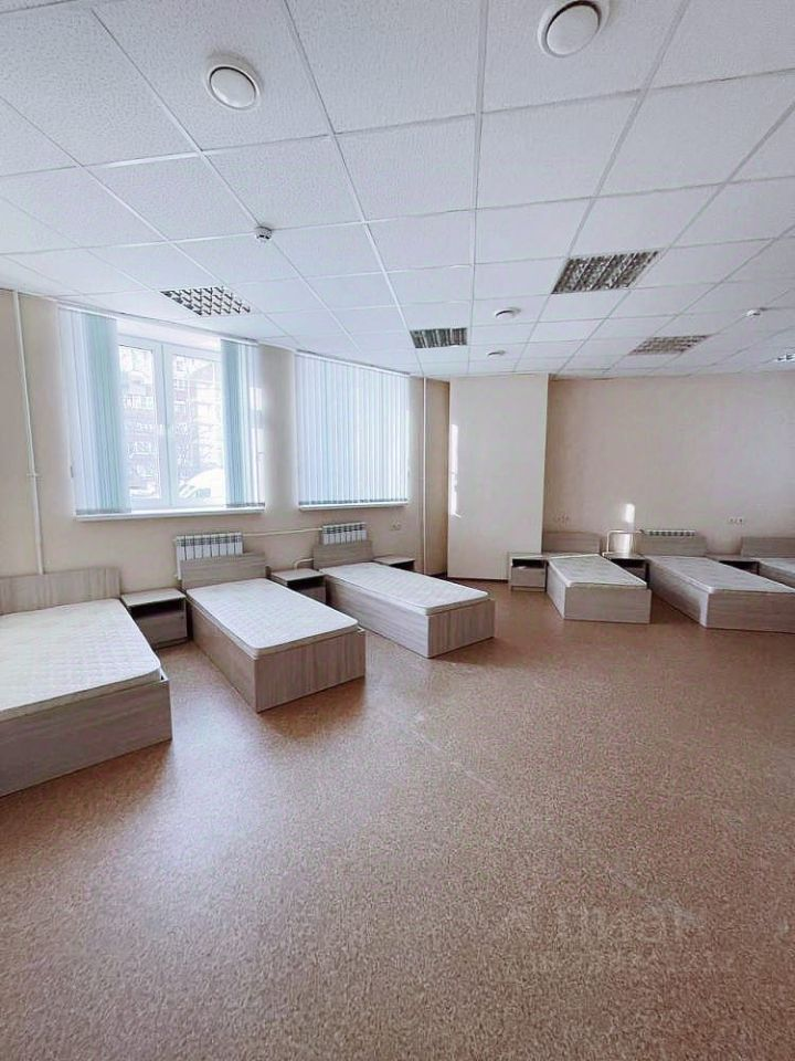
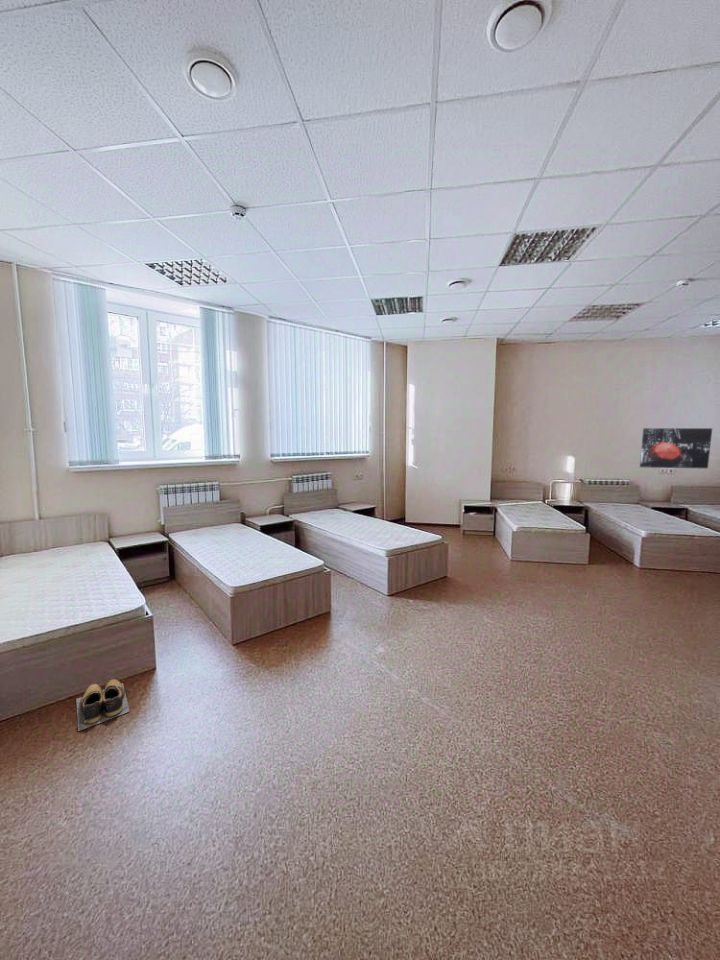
+ wall art (675, 448)
+ shoes (101, 696)
